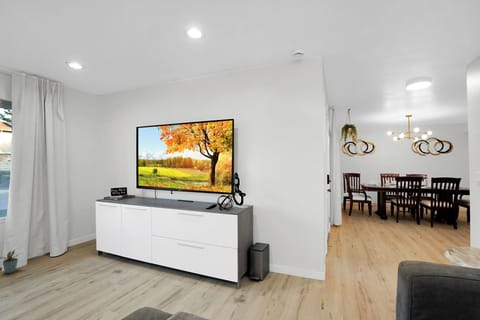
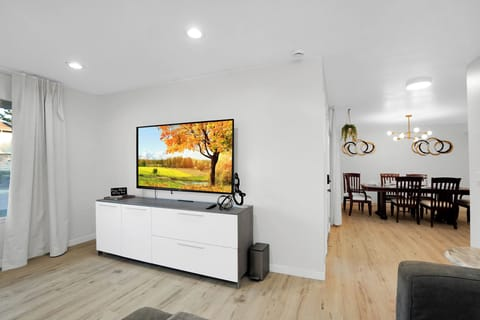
- potted plant (10, 261)
